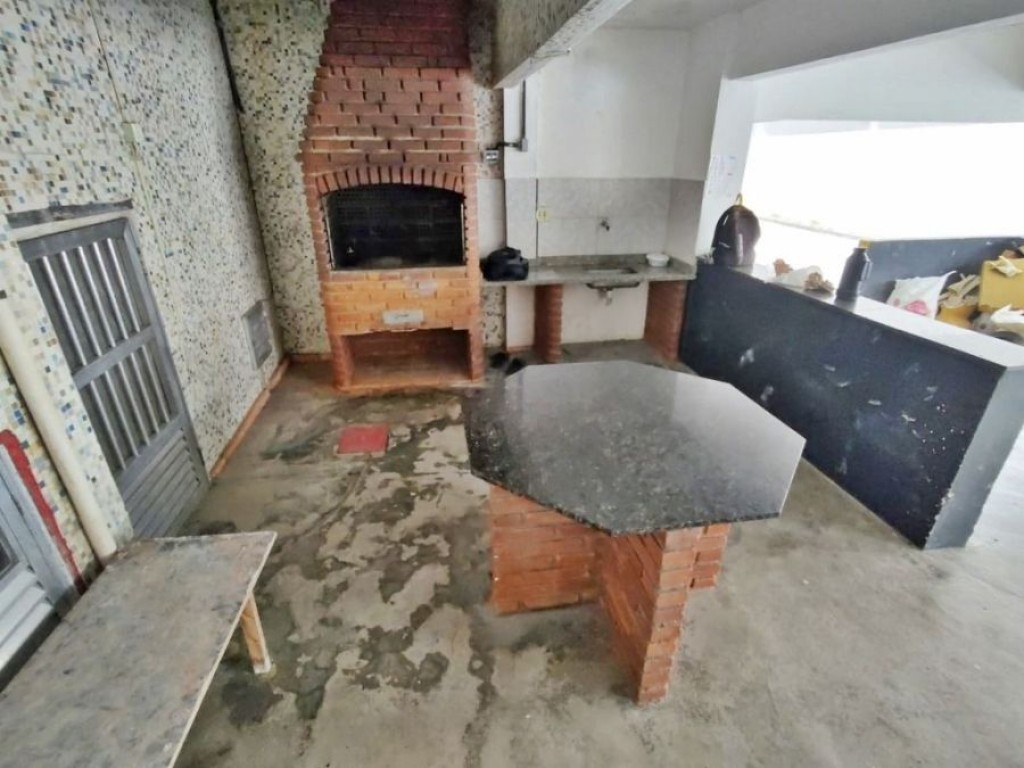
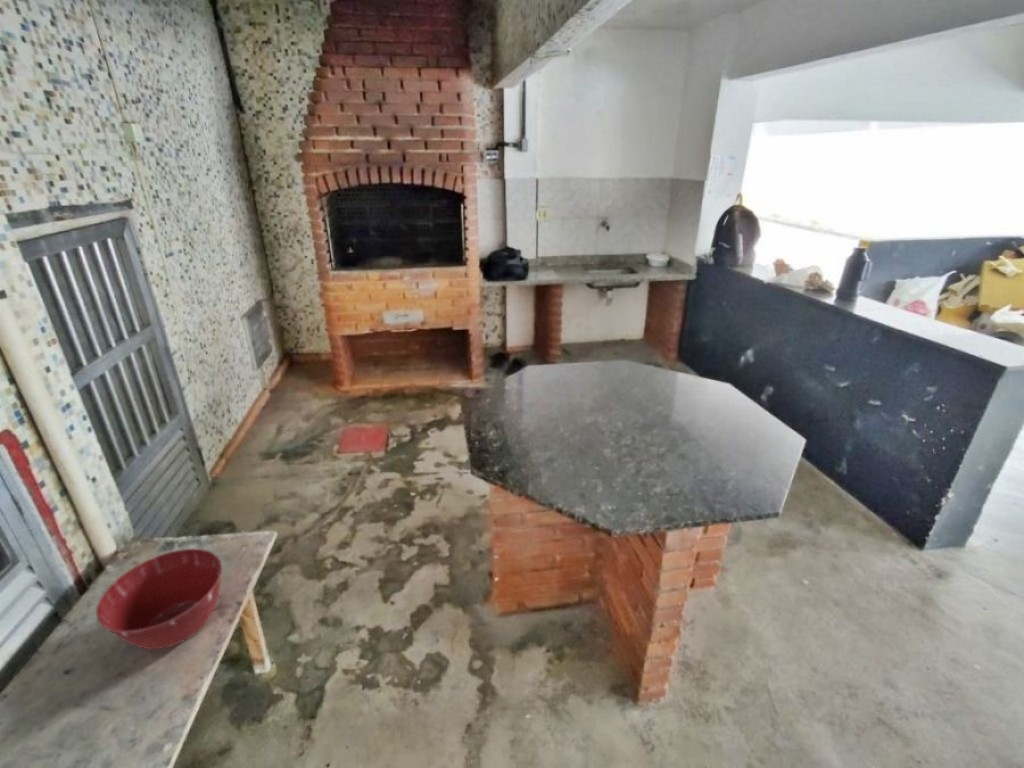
+ mixing bowl (170, 606)
